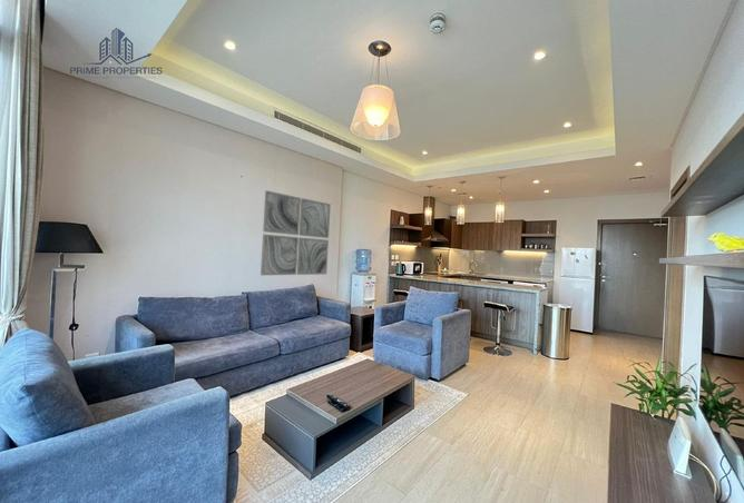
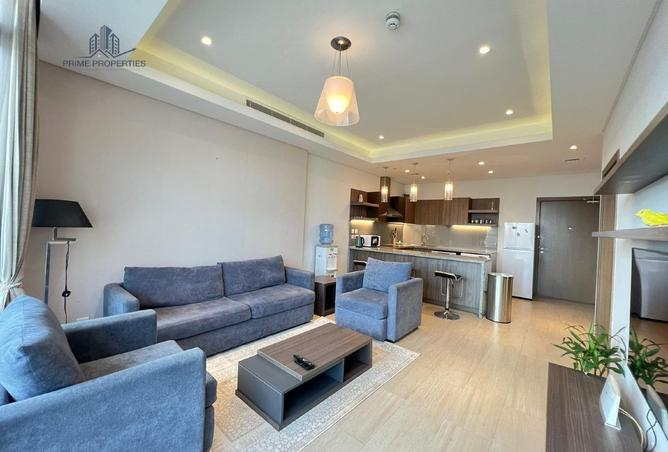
- wall art (297, 237)
